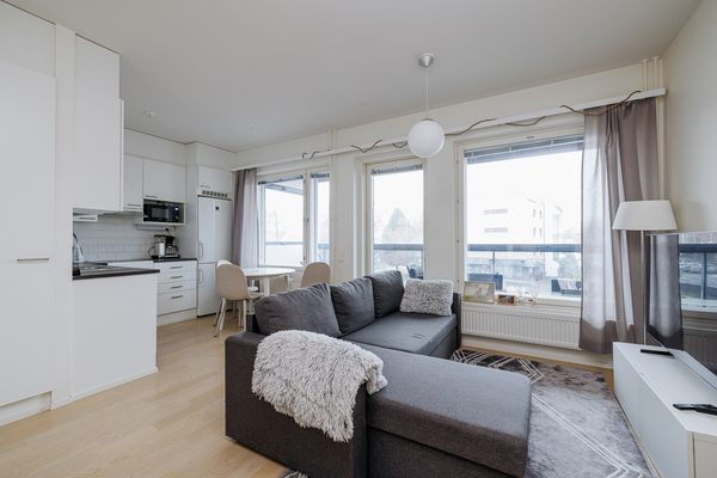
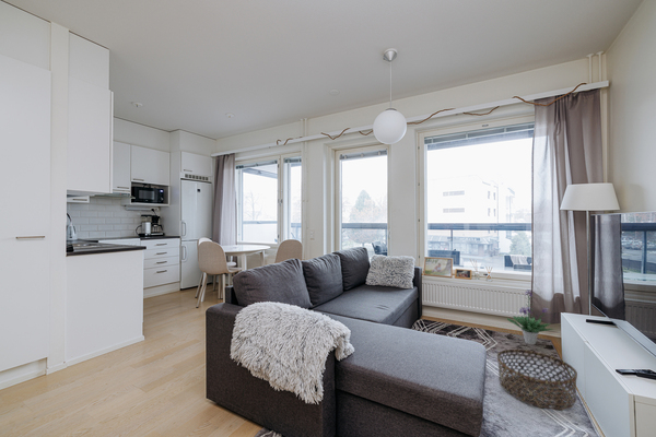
+ potted plant (528, 316)
+ basket (535, 377)
